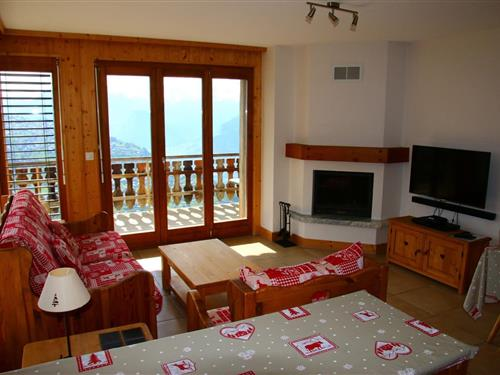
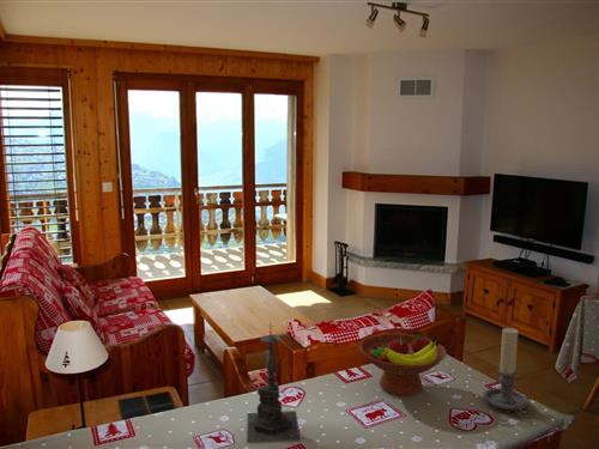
+ fruit bowl (401, 359)
+ candle holder (509, 368)
+ candle holder (272, 375)
